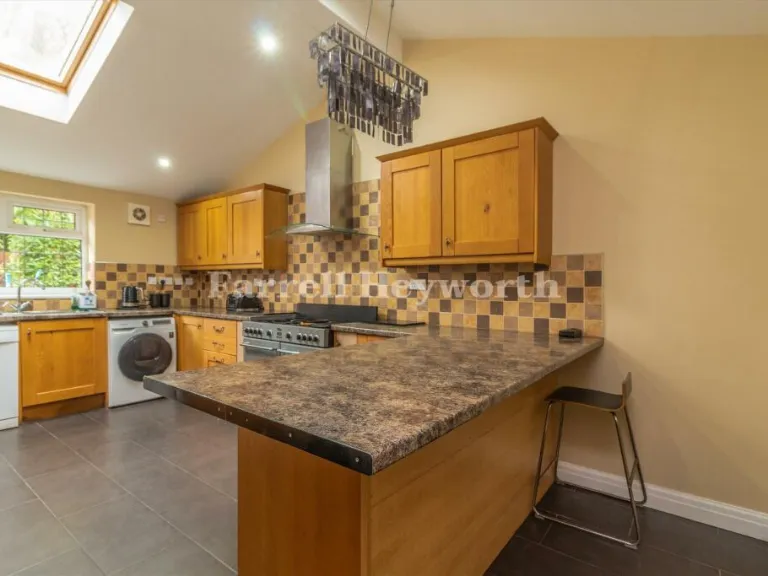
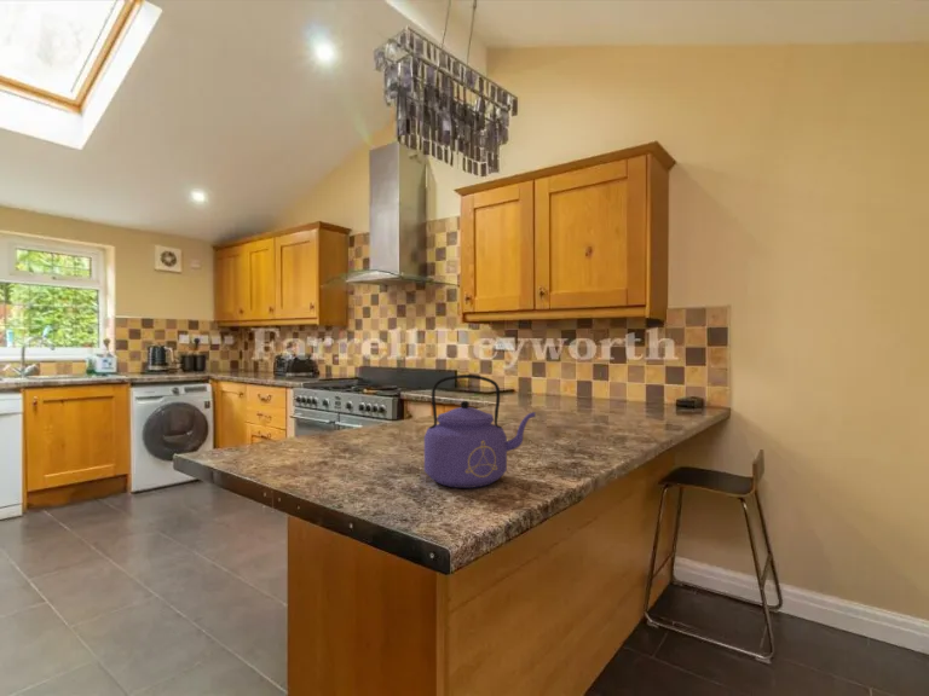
+ kettle (479, 427)
